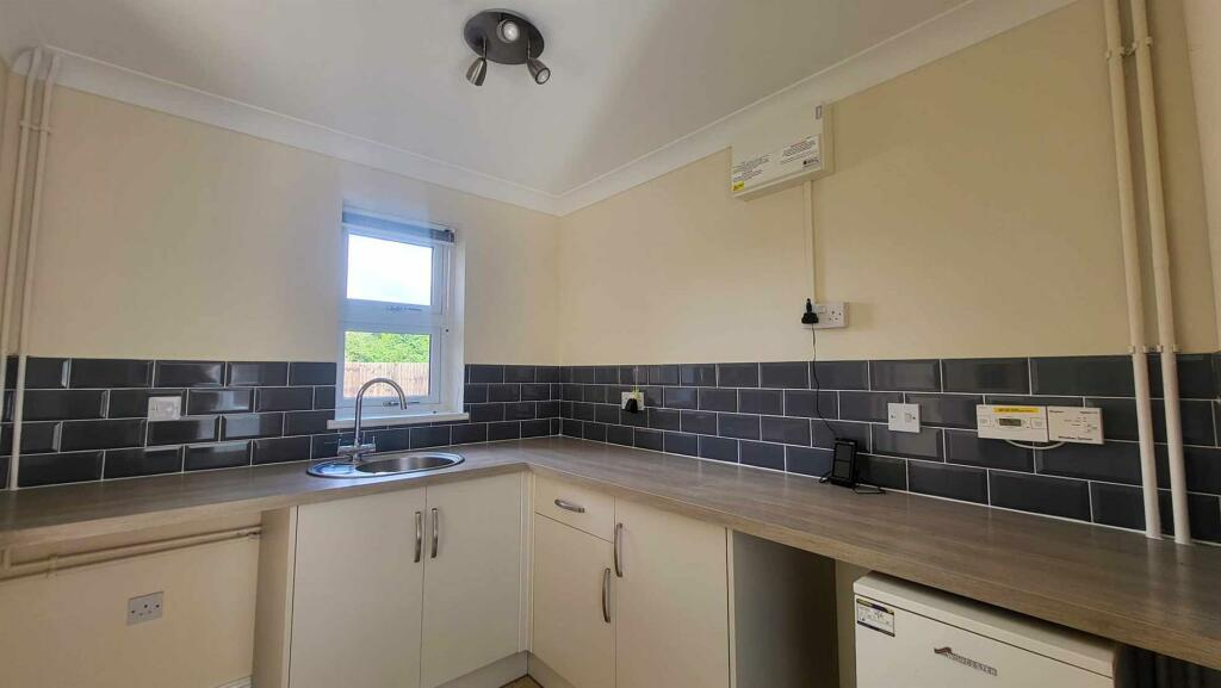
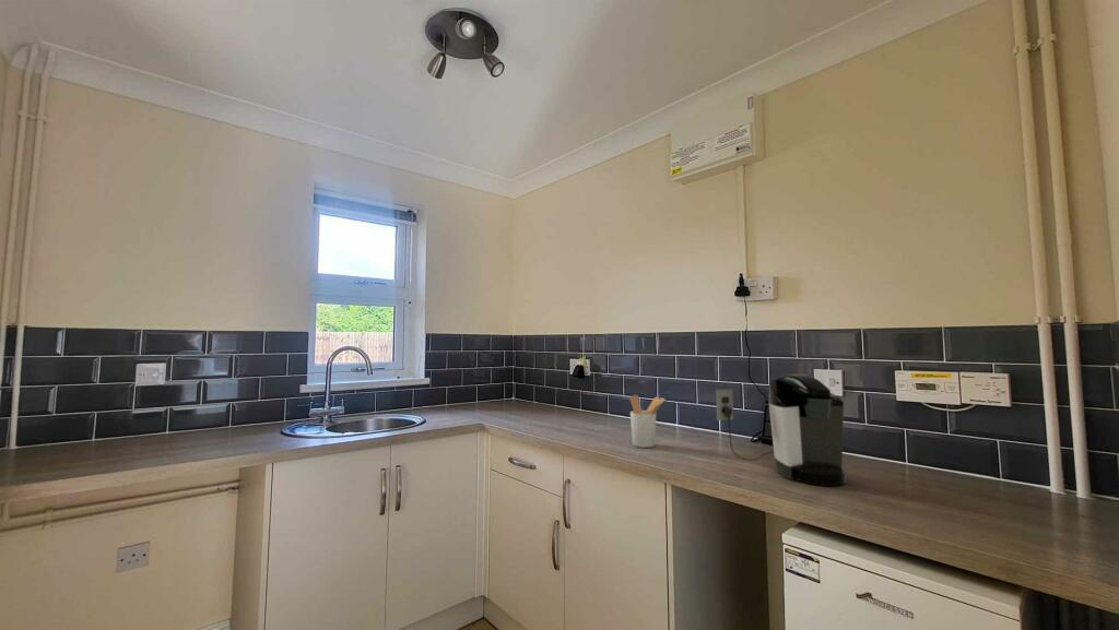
+ coffee maker (787, 424)
+ utensil holder (648, 419)
